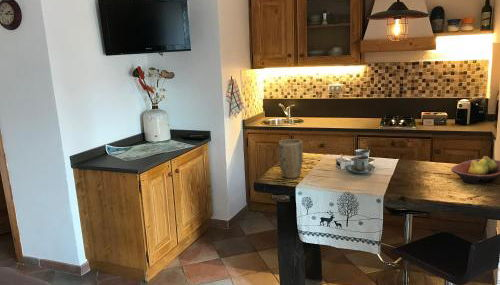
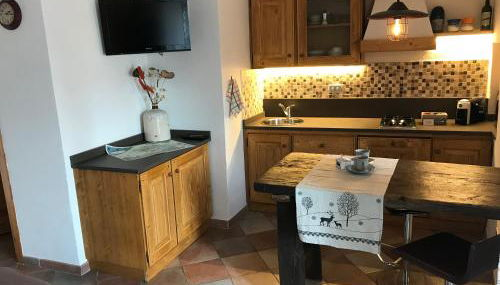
- plant pot (291, 158)
- fruit bowl (481, 167)
